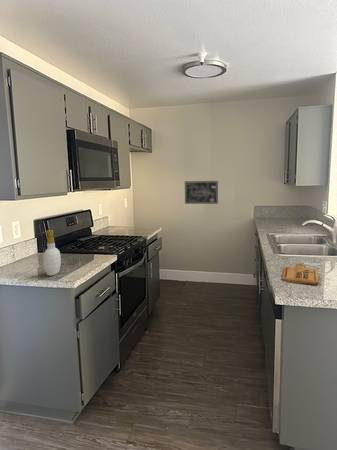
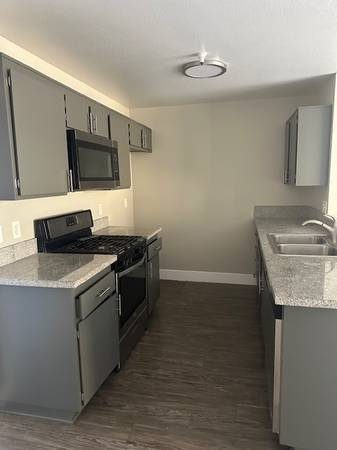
- soap bottle (50, 252)
- wall art (201, 192)
- cutting board (300, 272)
